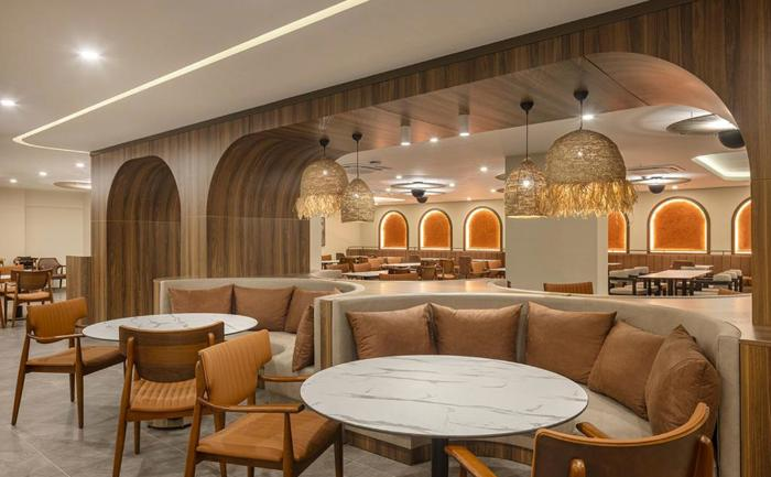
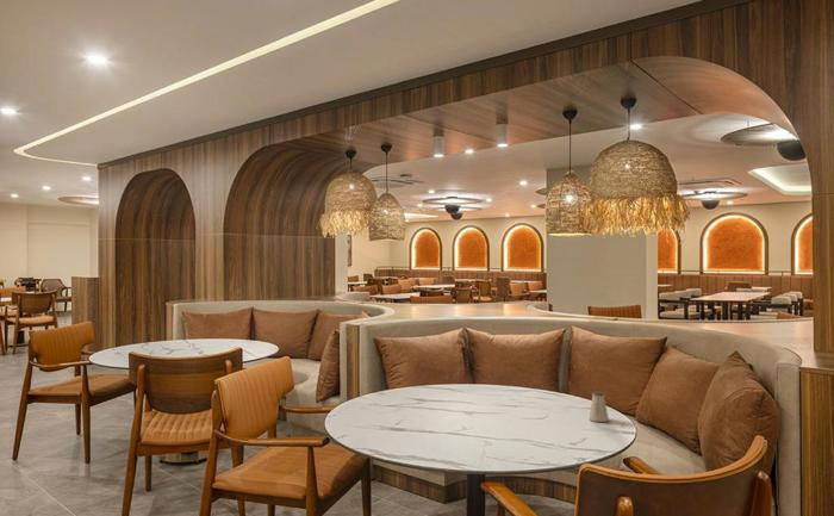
+ saltshaker (598, 405)
